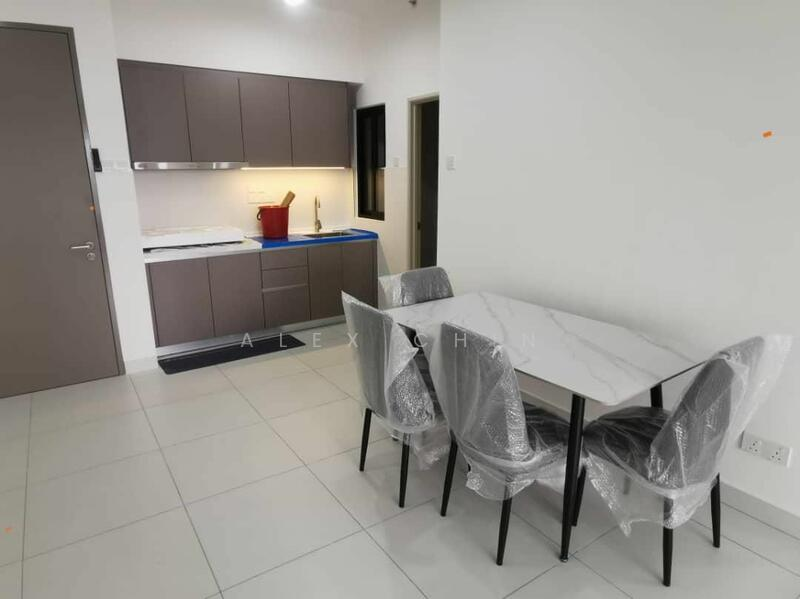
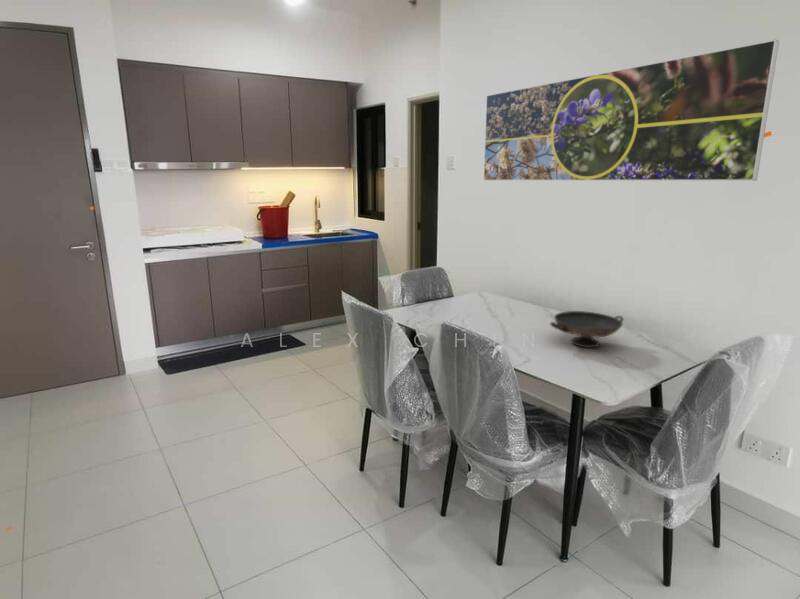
+ decorative bowl (586, 331)
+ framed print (592, 128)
